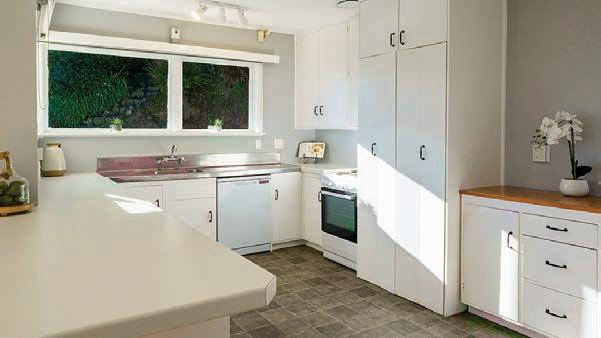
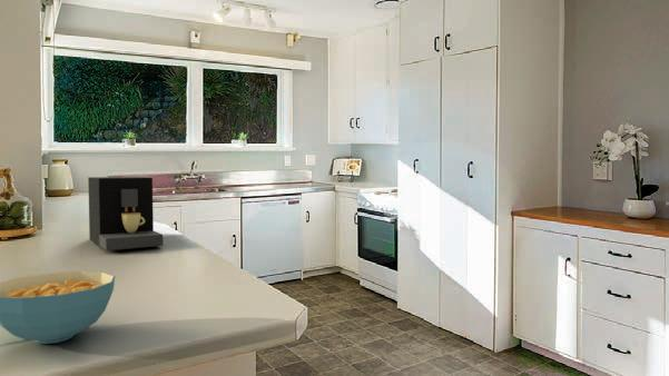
+ coffee maker (122, 210)
+ cereal bowl (53, 310)
